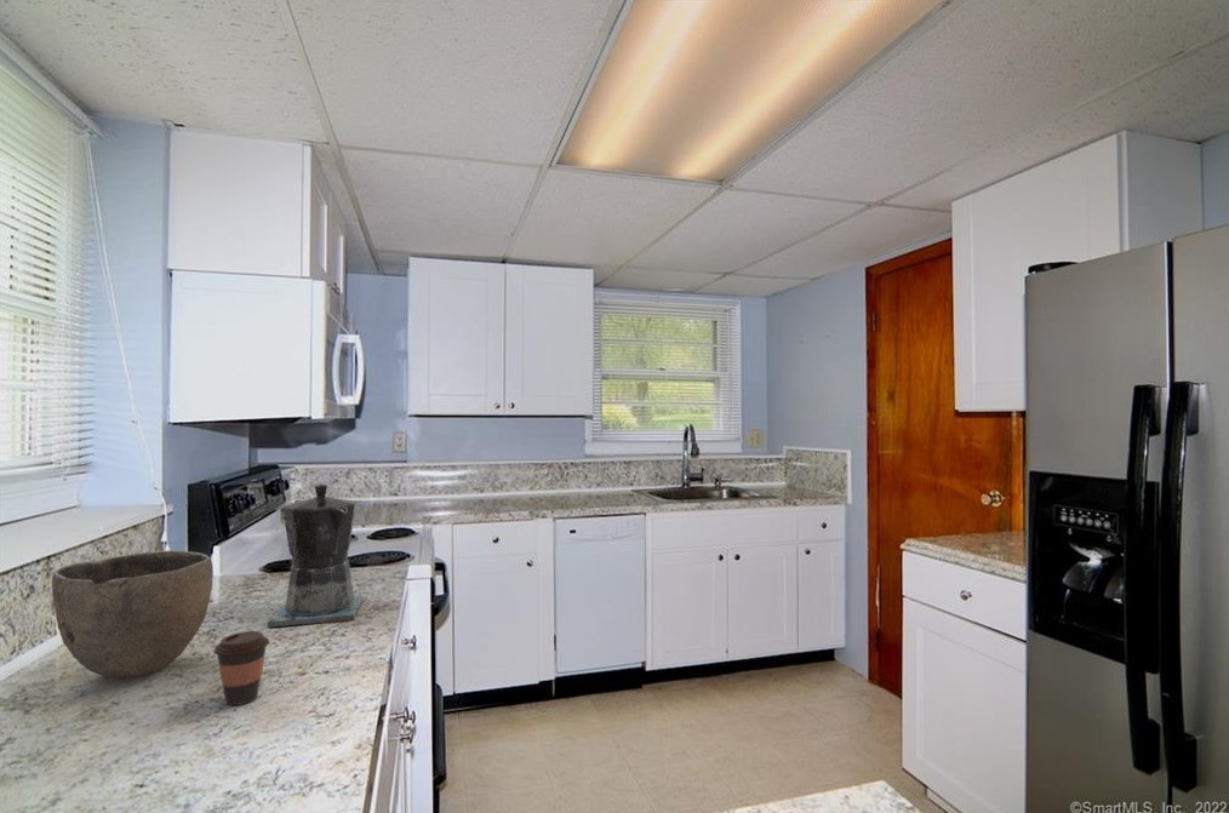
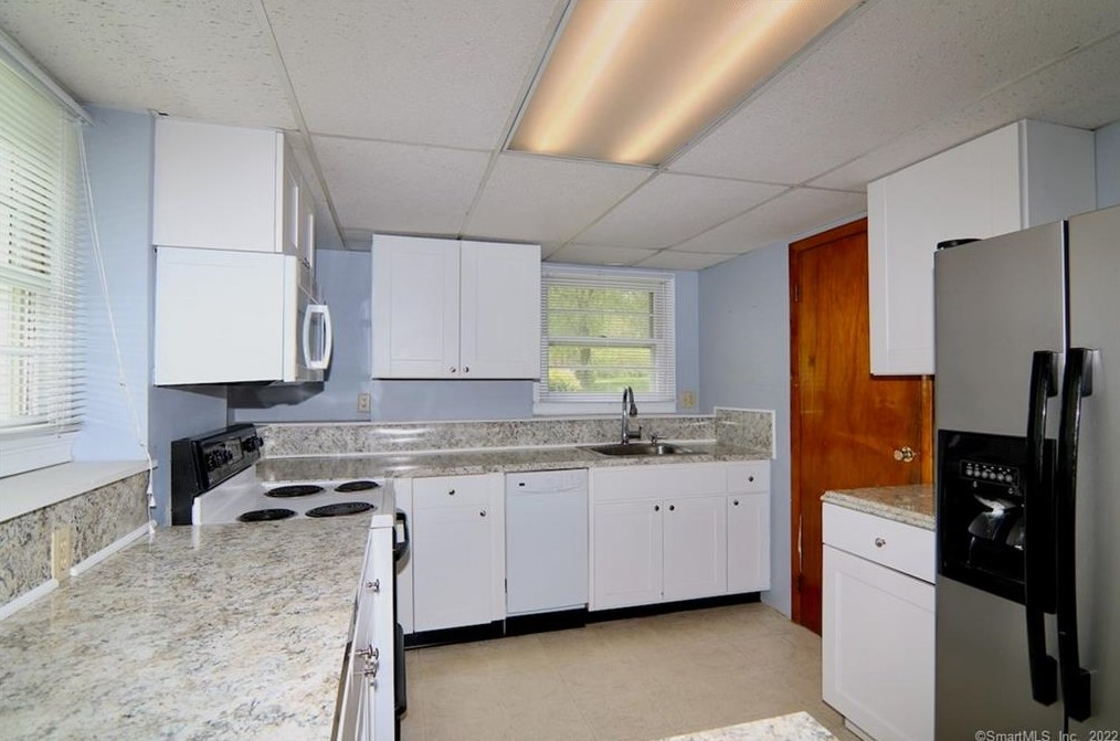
- coffee maker (319, 548)
- bowl (136, 616)
- coffee cup (241, 668)
